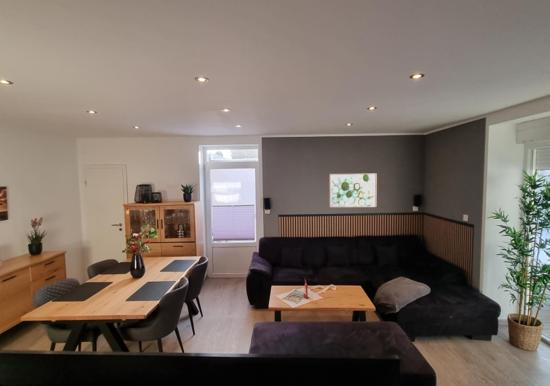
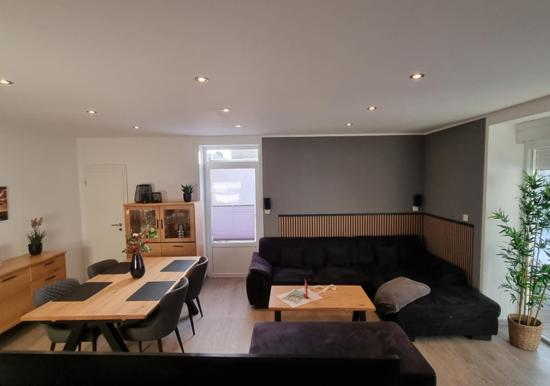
- wall art (353, 190)
